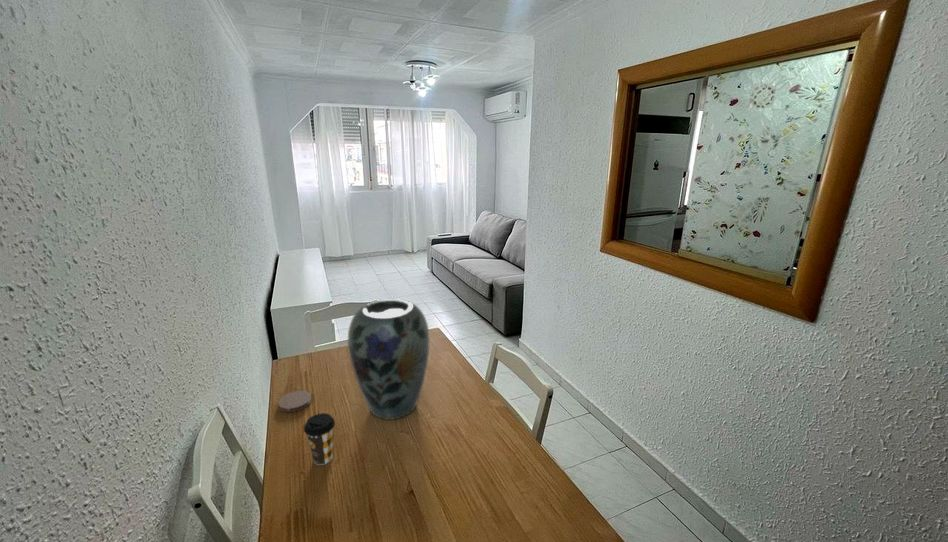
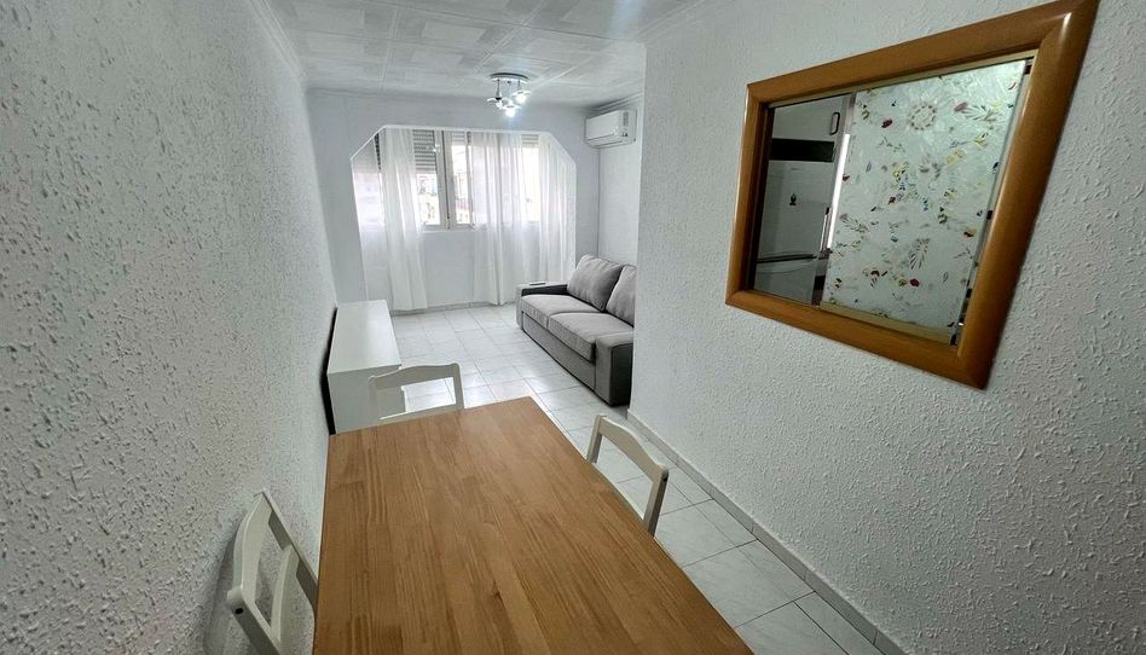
- vase (390, 358)
- coffee cup (321, 439)
- coaster (295, 401)
